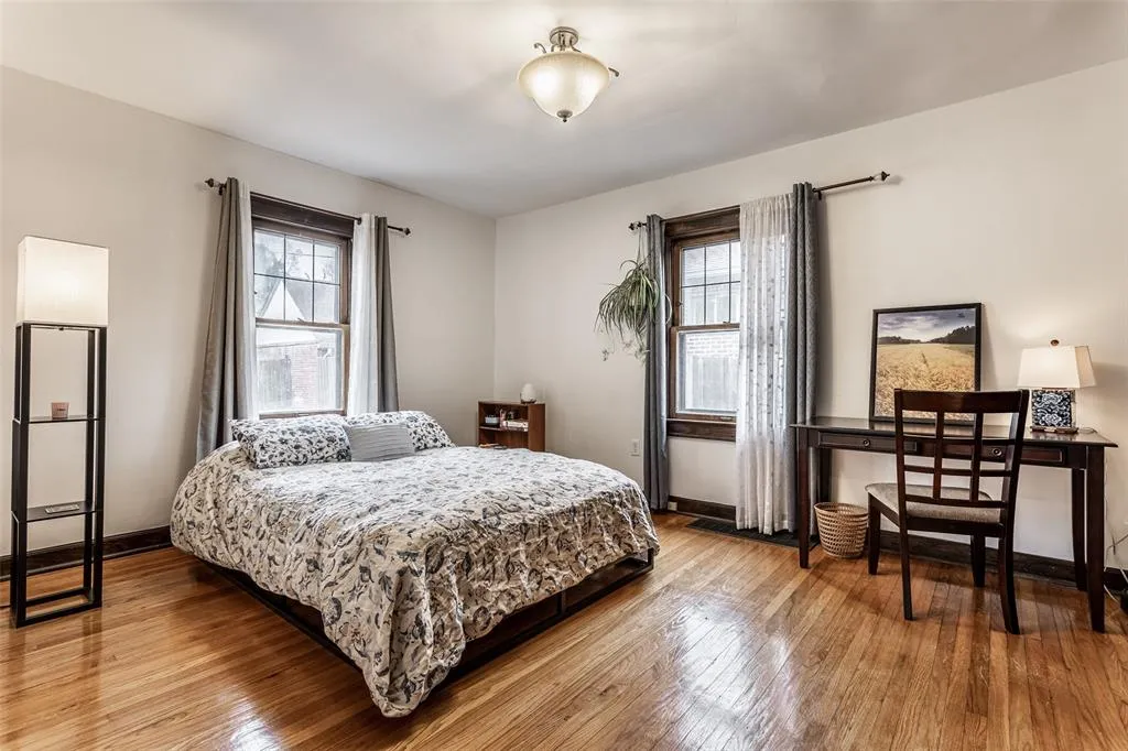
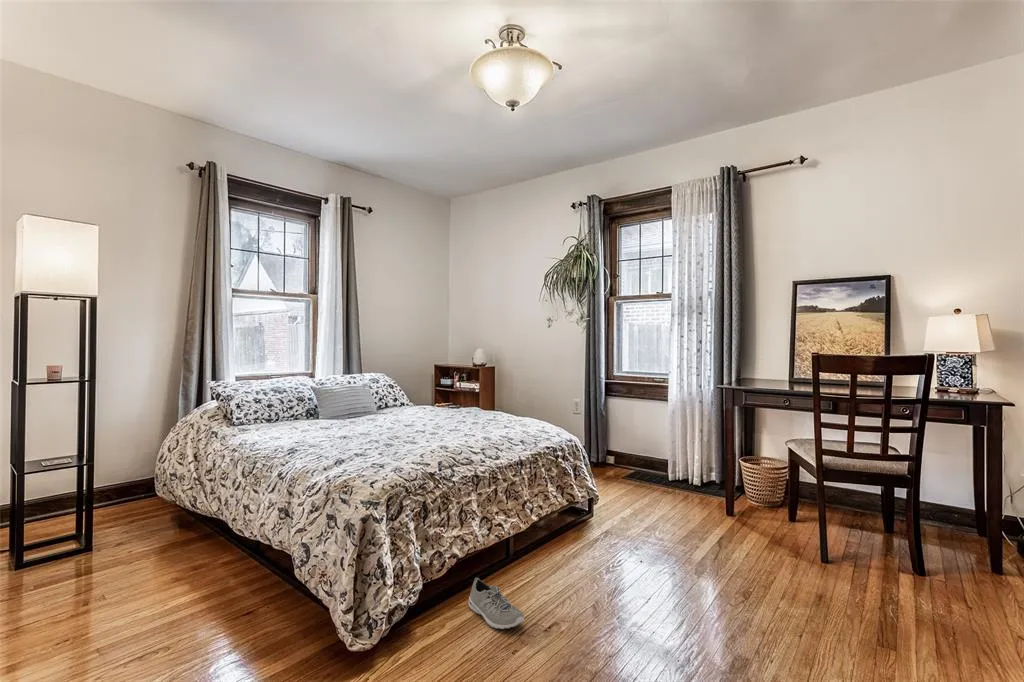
+ sneaker (493, 602)
